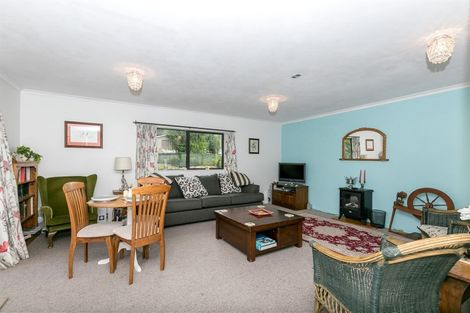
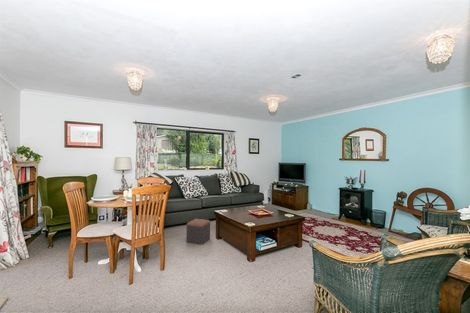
+ footstool (198, 230)
